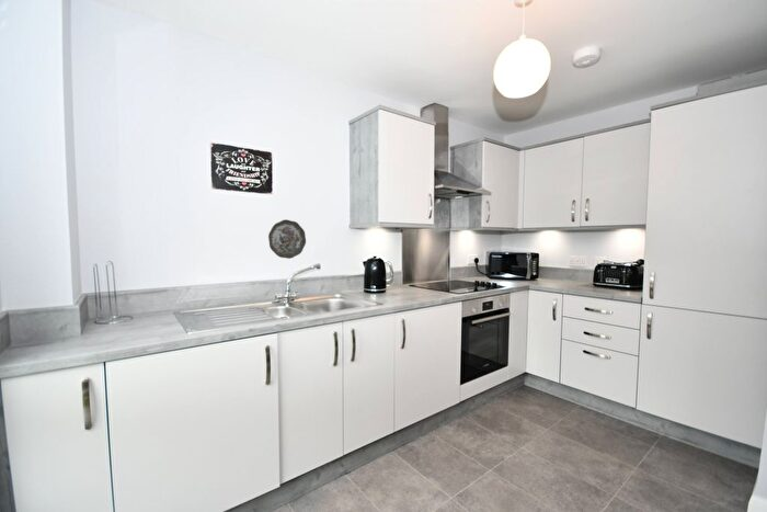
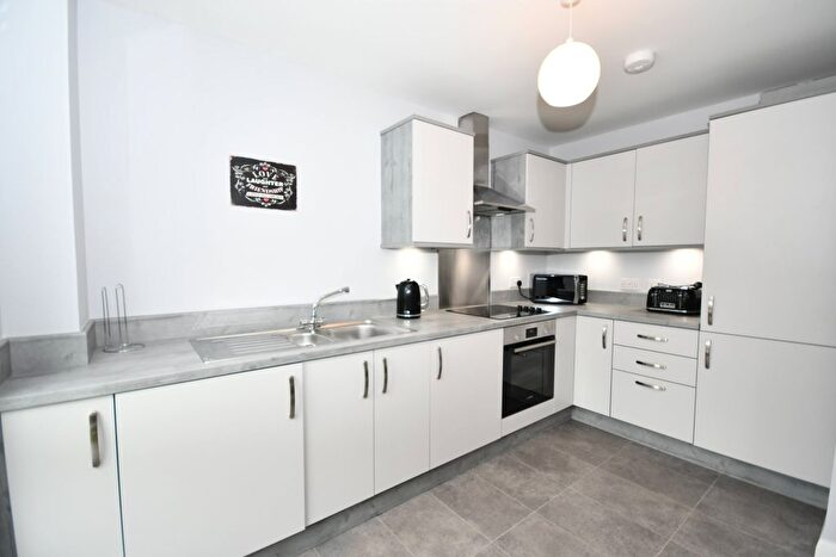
- decorative plate (287, 239)
